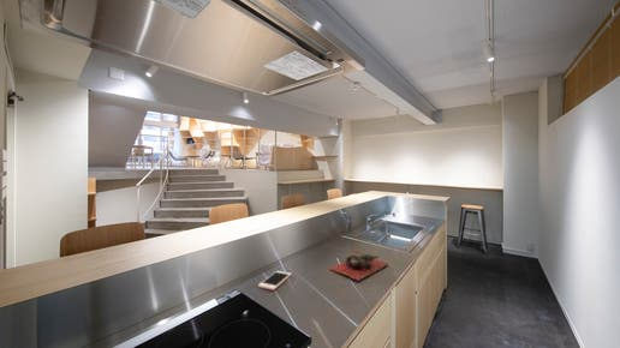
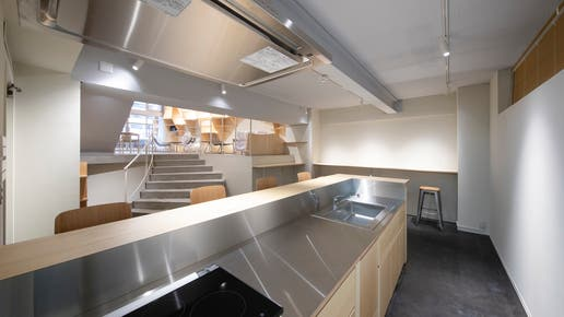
- cell phone (275, 280)
- cutting board (359, 259)
